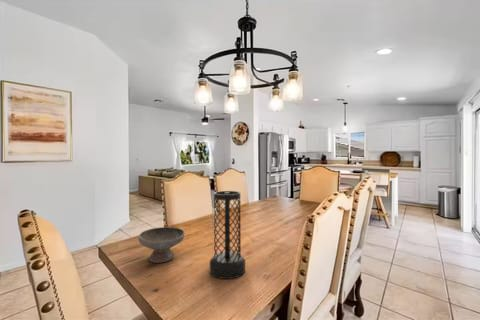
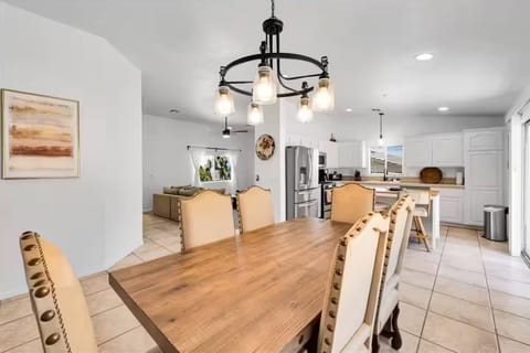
- bowl (162, 244)
- vase (227, 231)
